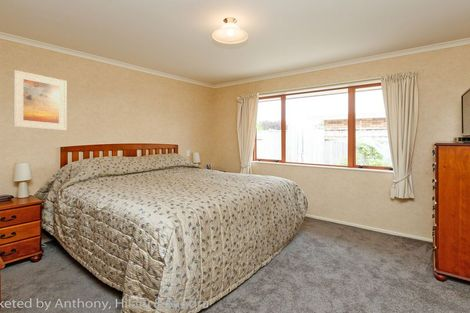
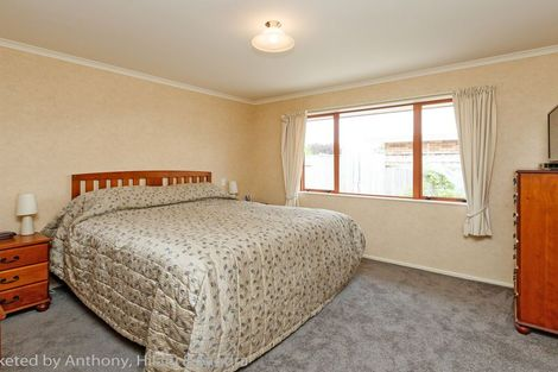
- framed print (41, 102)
